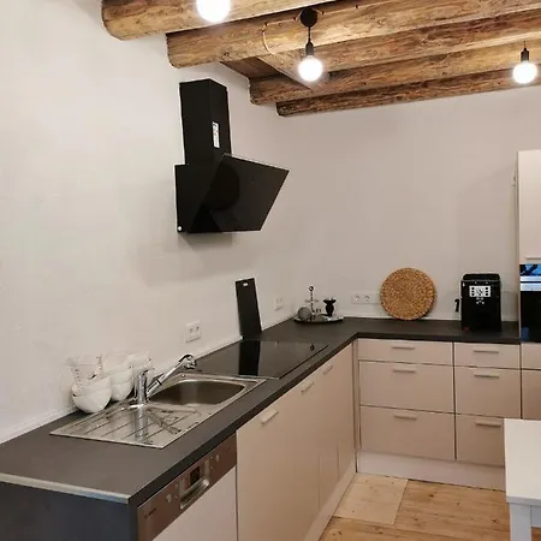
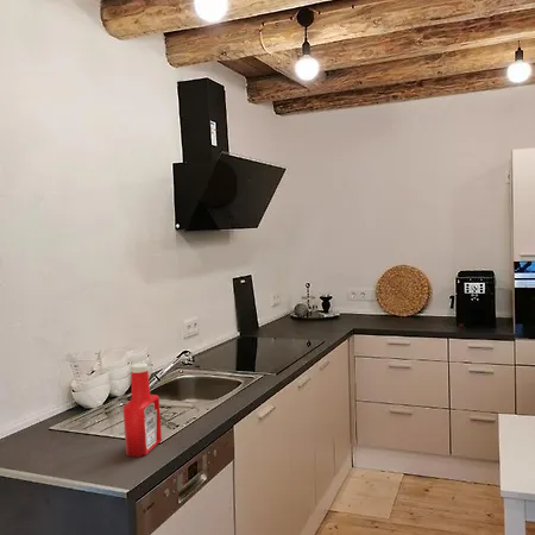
+ soap bottle (141, 405)
